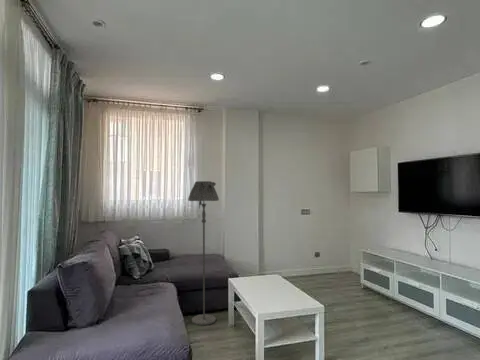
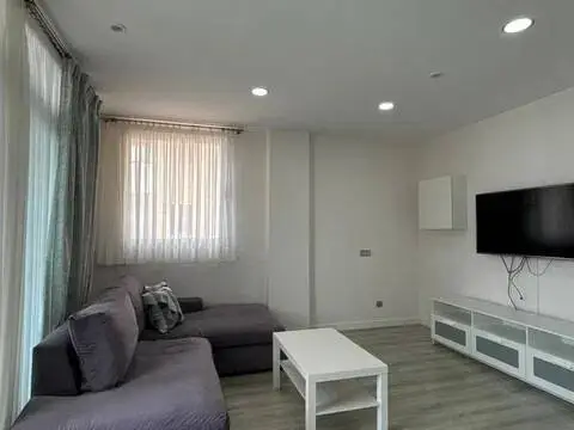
- floor lamp (203, 250)
